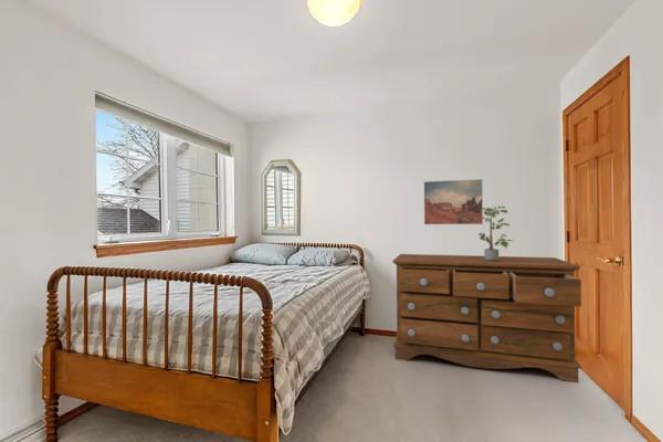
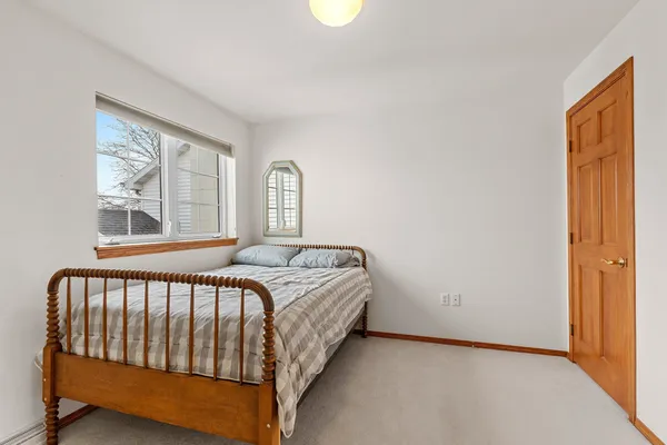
- dresser (476, 311)
- potted plant (496, 228)
- wall art (452, 202)
